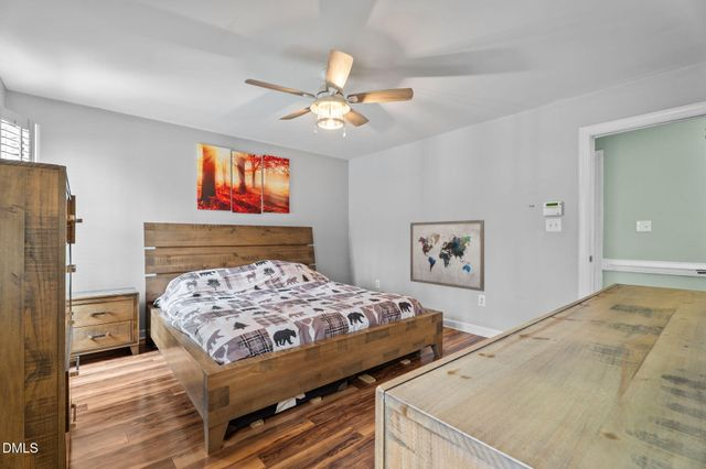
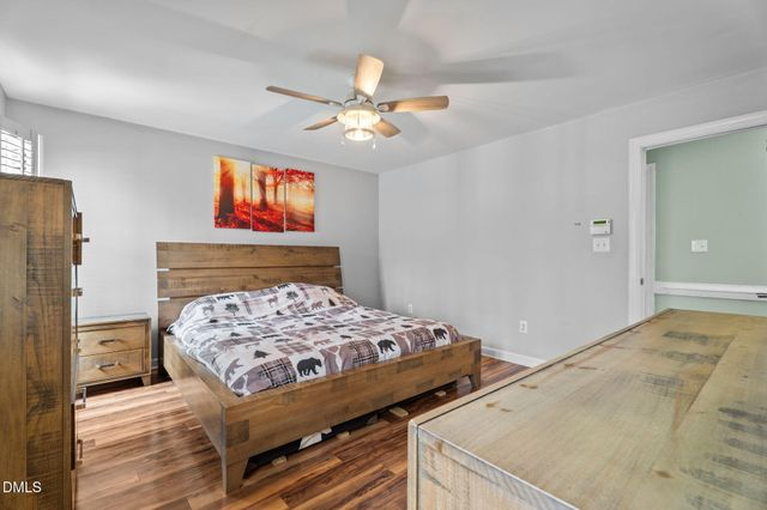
- wall art (443, 253)
